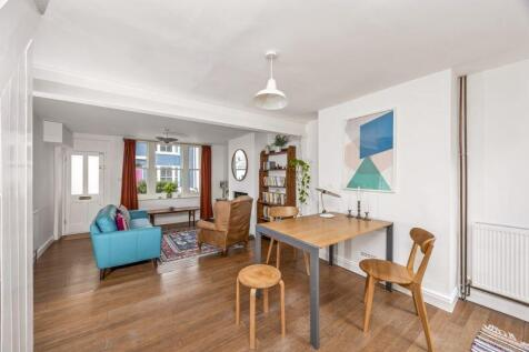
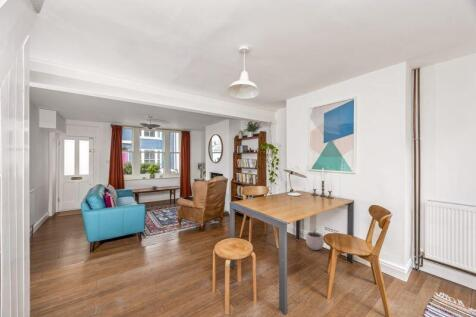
+ plant pot (314, 238)
